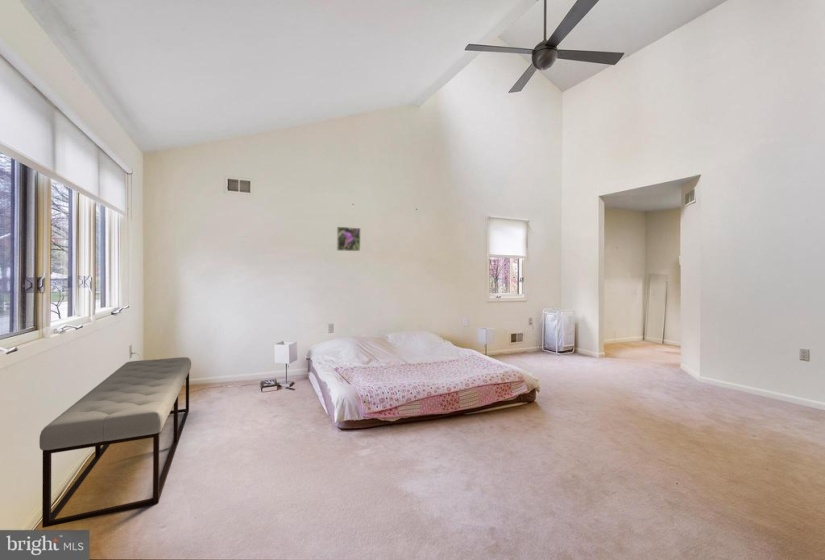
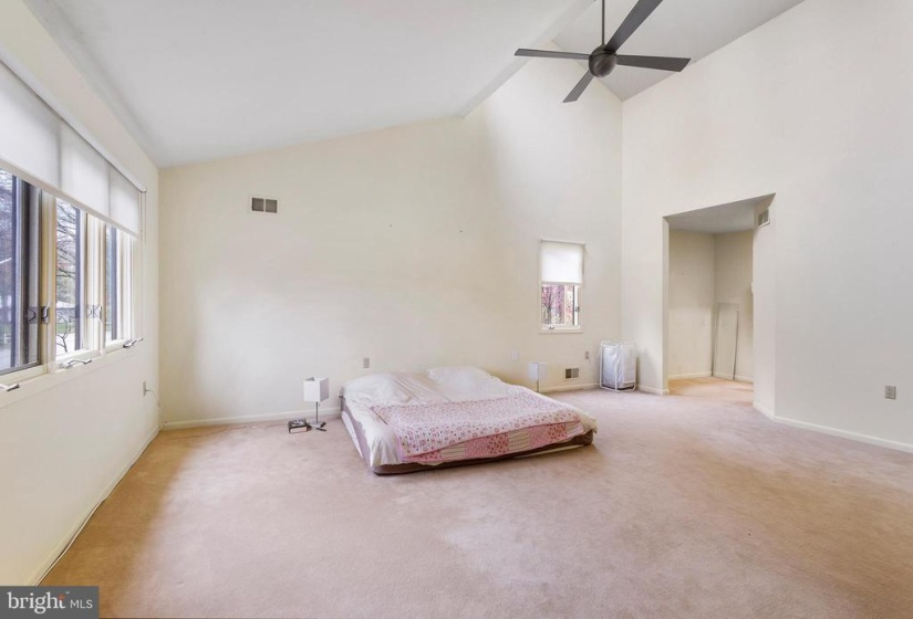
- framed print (348, 239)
- bench (138, 416)
